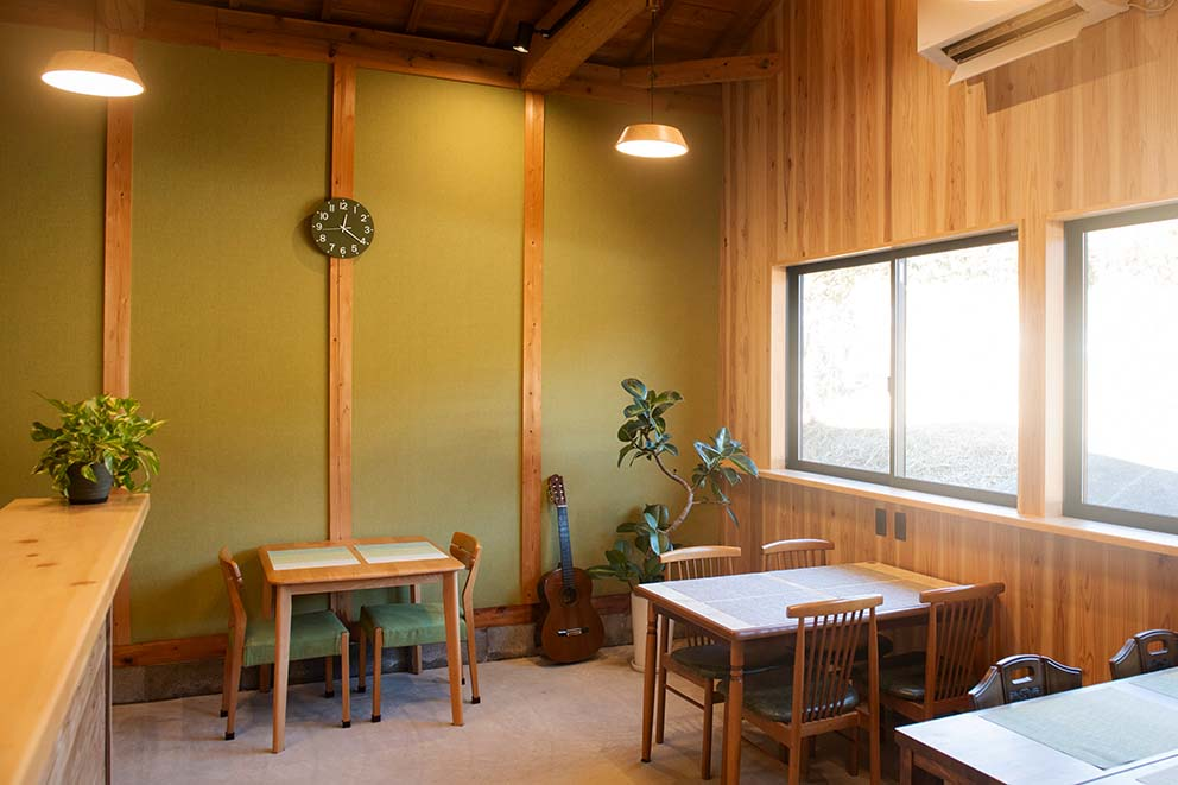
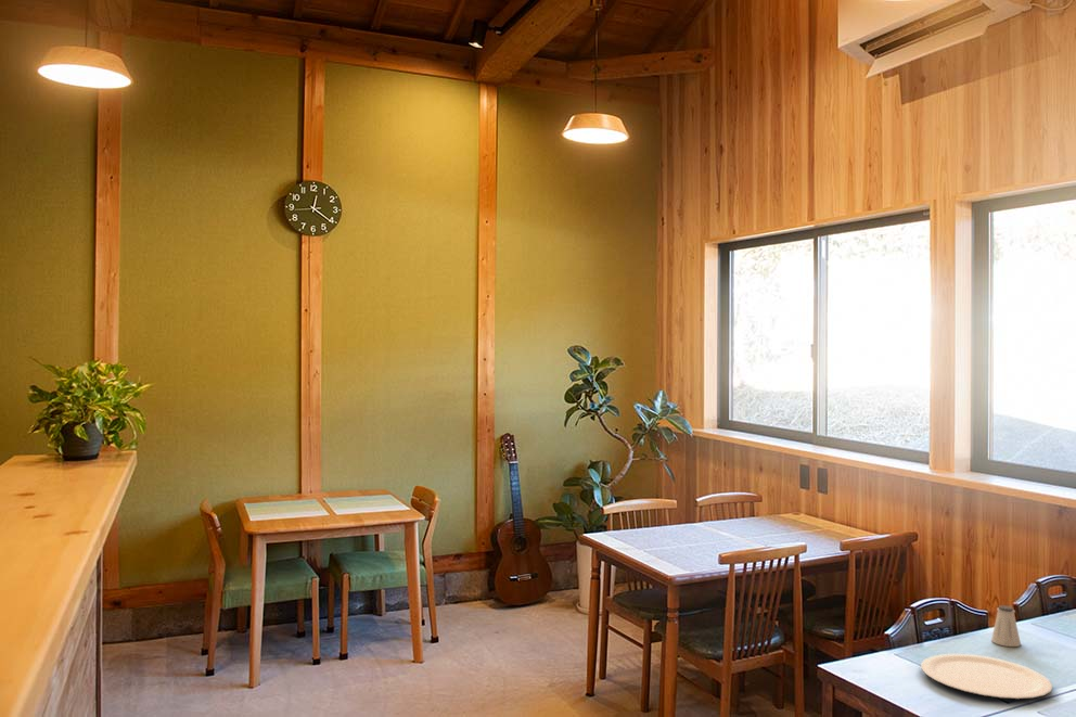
+ plate (984, 677)
+ saltshaker (1005, 625)
